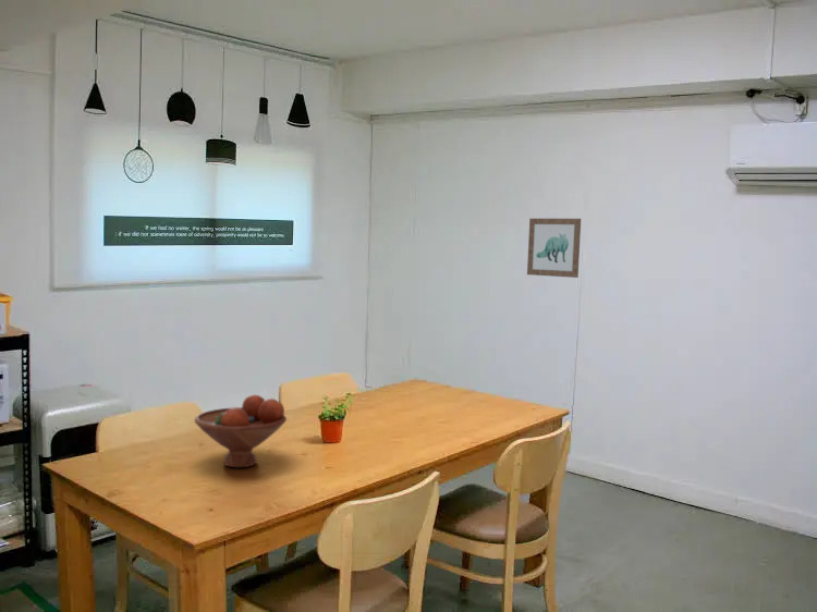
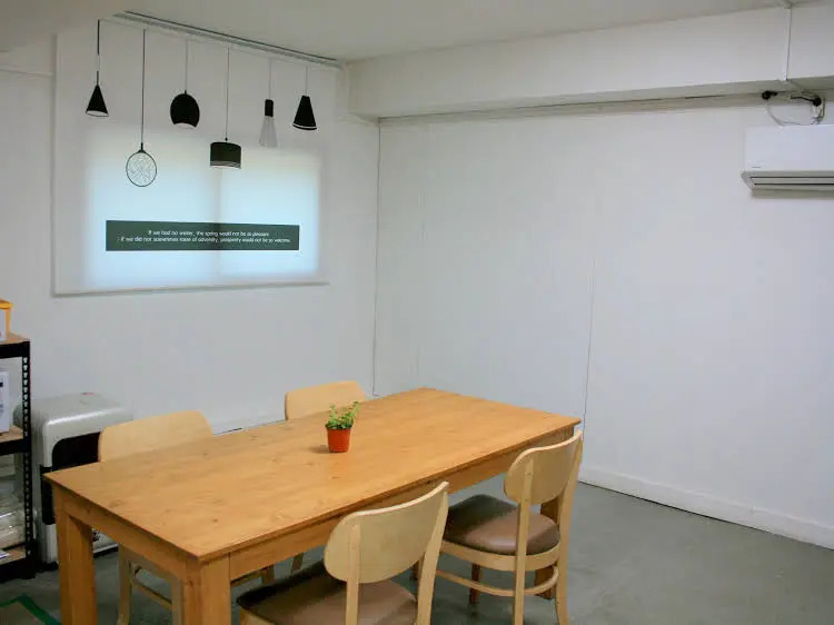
- wall art (553, 247)
- fruit bowl (241, 431)
